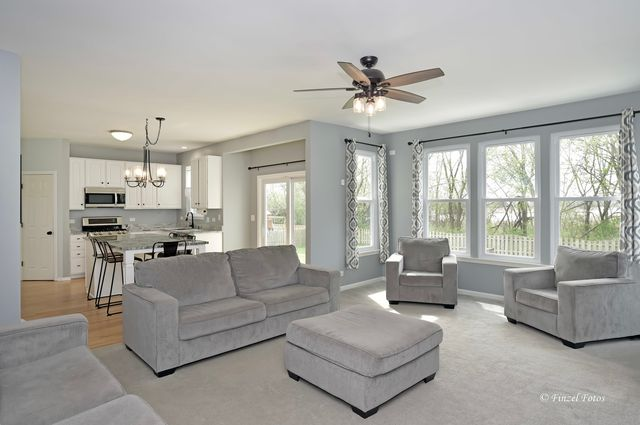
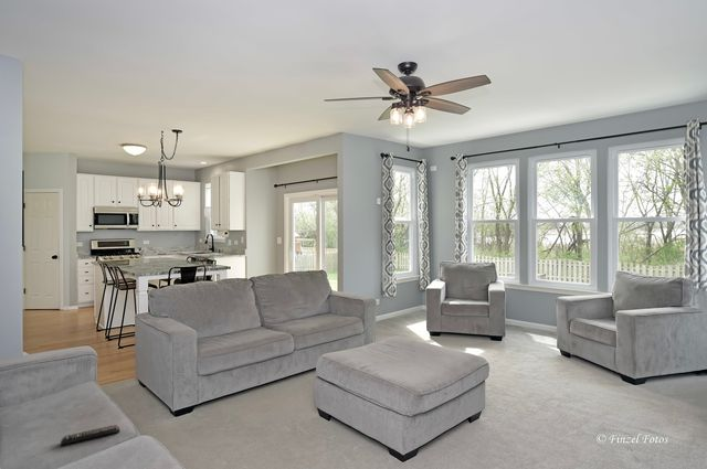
+ remote control (91, 434)
